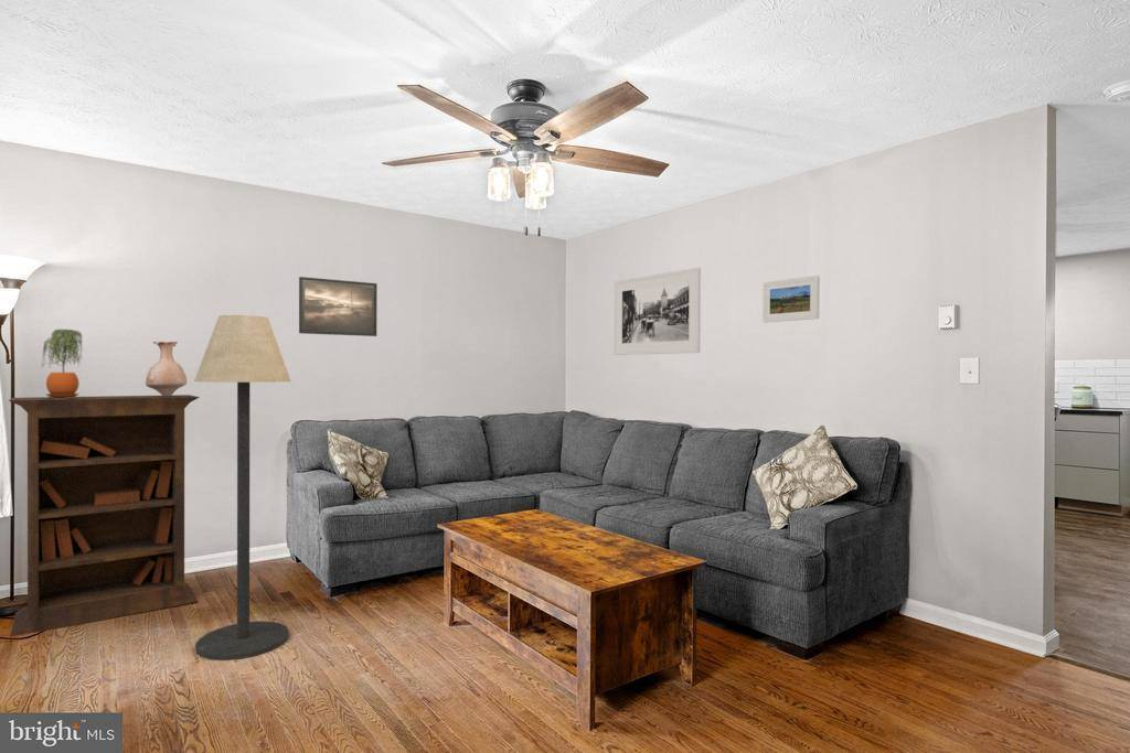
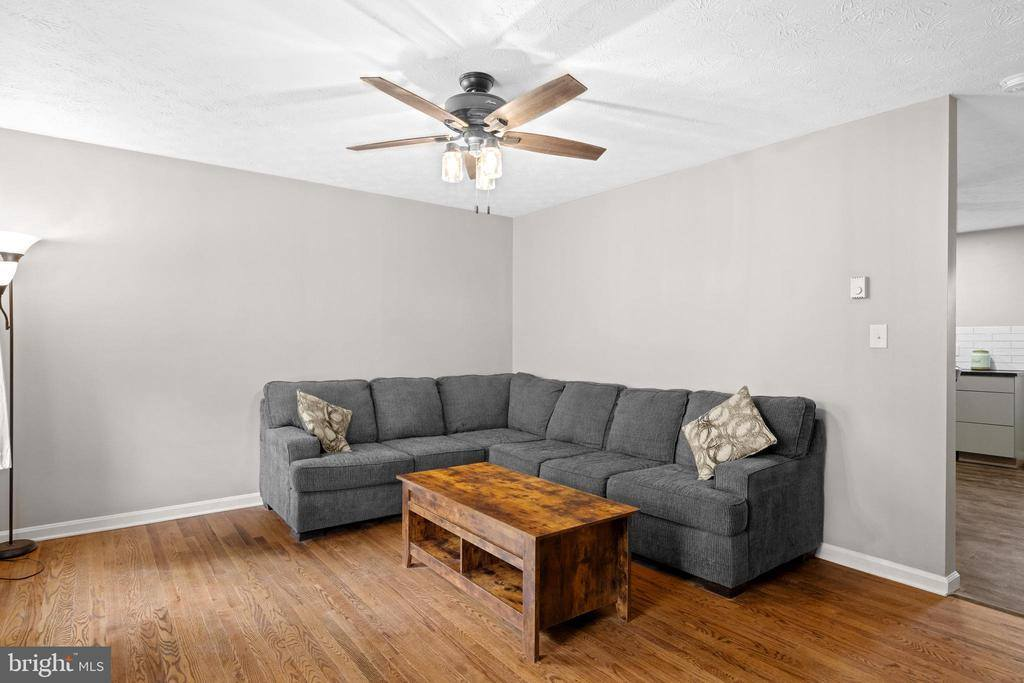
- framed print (339, 308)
- floor lamp (243, 480)
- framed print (789, 300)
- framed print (653, 314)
- vase (167, 368)
- potted plant (62, 362)
- bookcase (108, 502)
